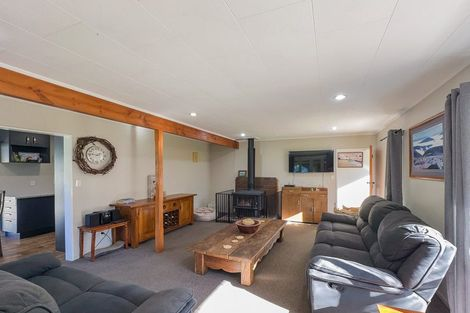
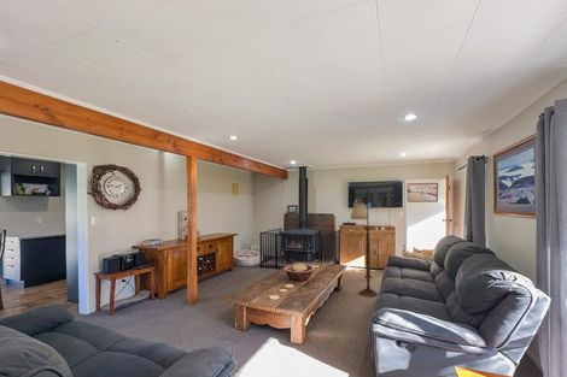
+ floor lamp (366, 238)
